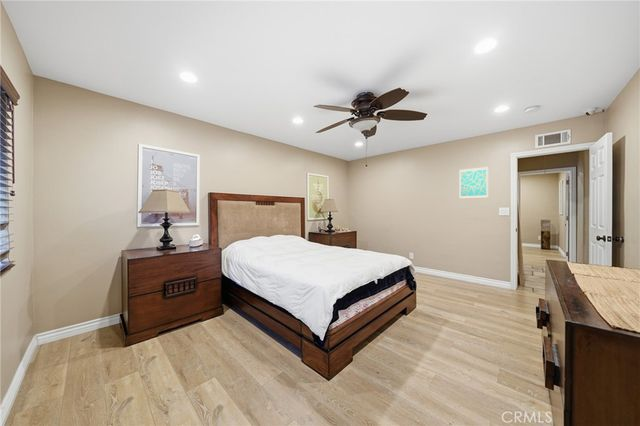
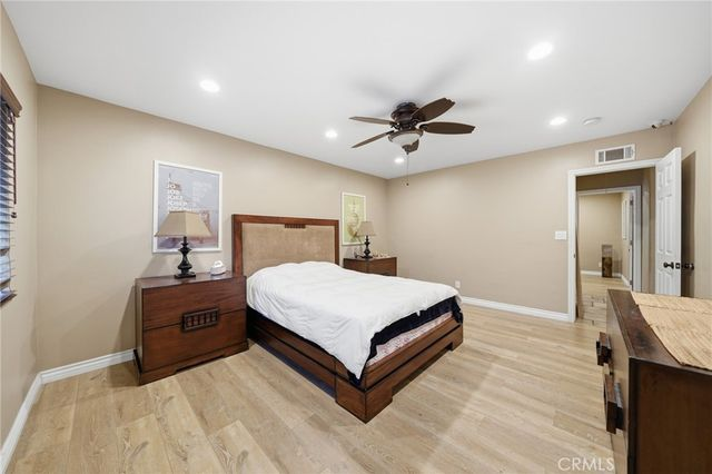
- wall art (473, 183)
